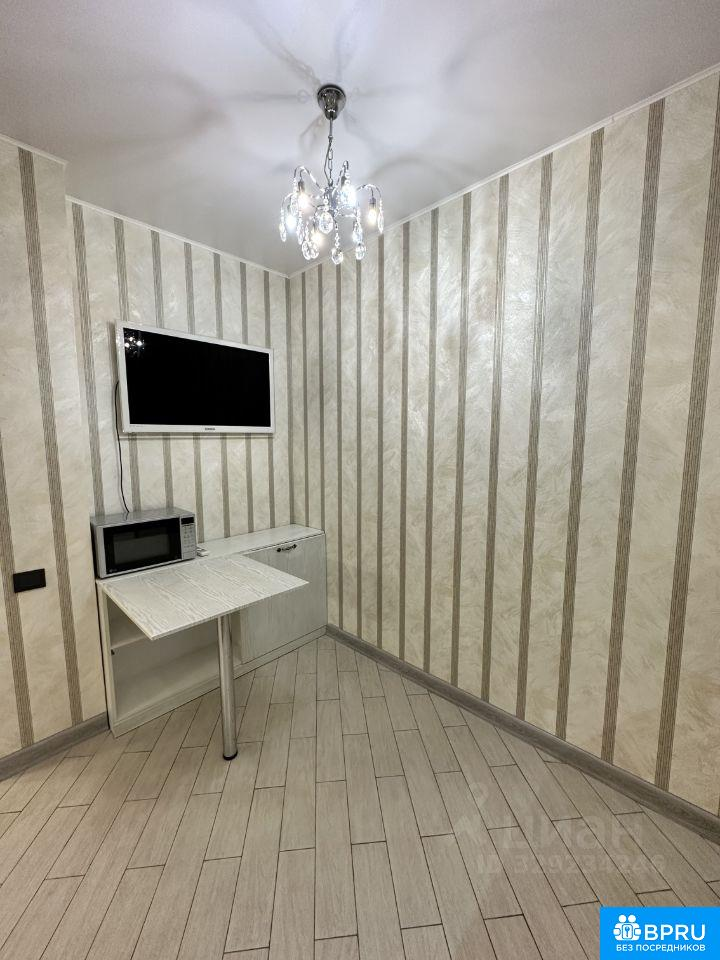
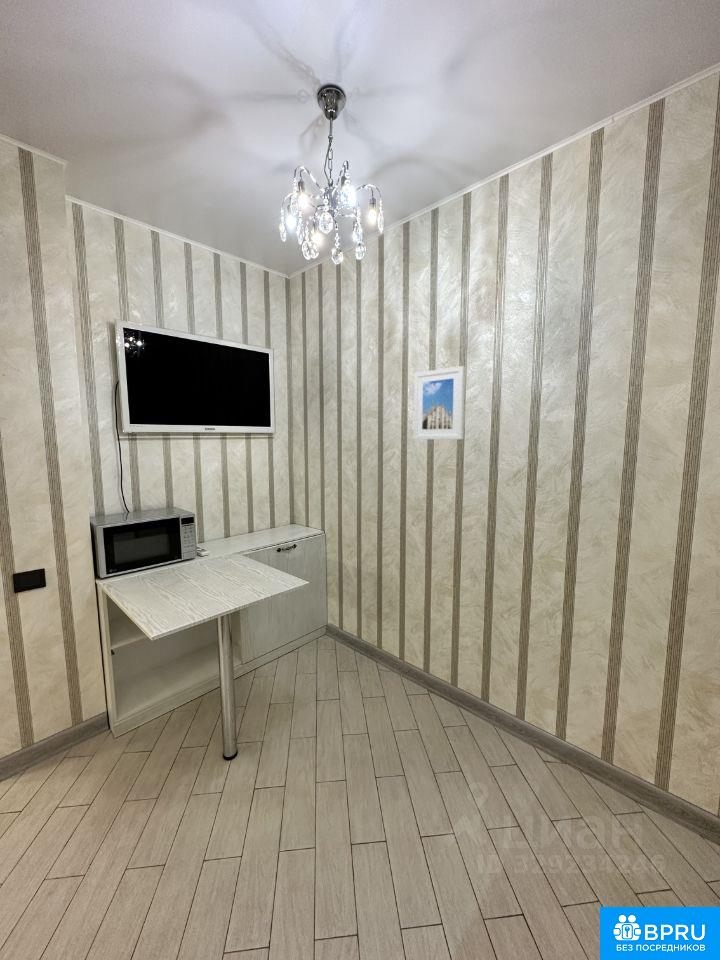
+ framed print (437, 404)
